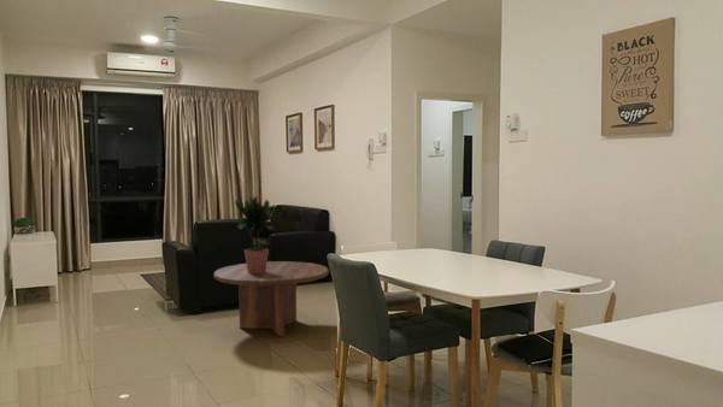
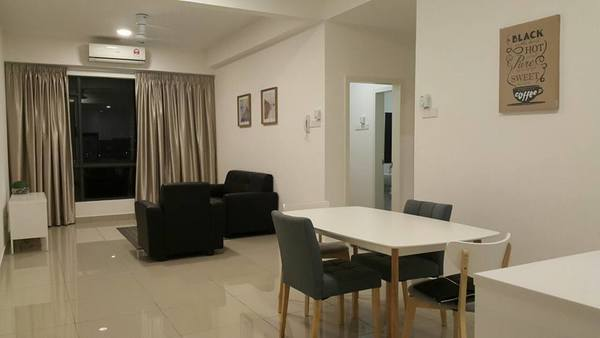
- coffee table (272, 299)
- potted plant (261, 232)
